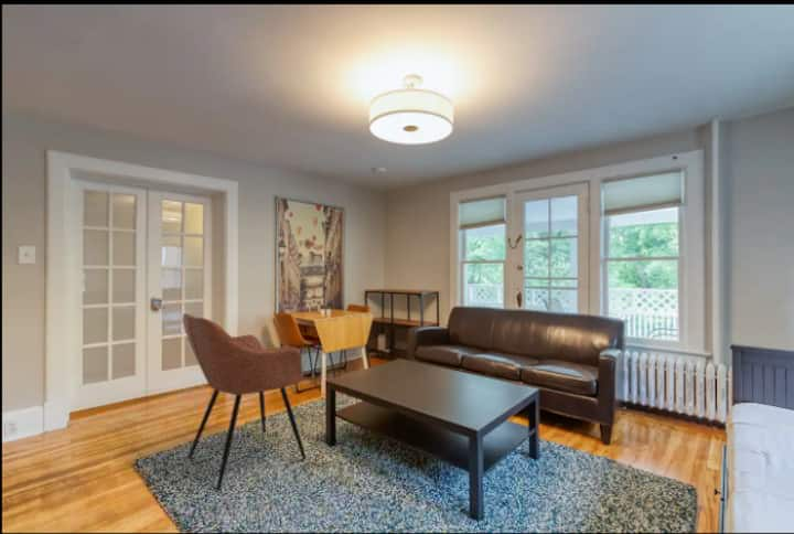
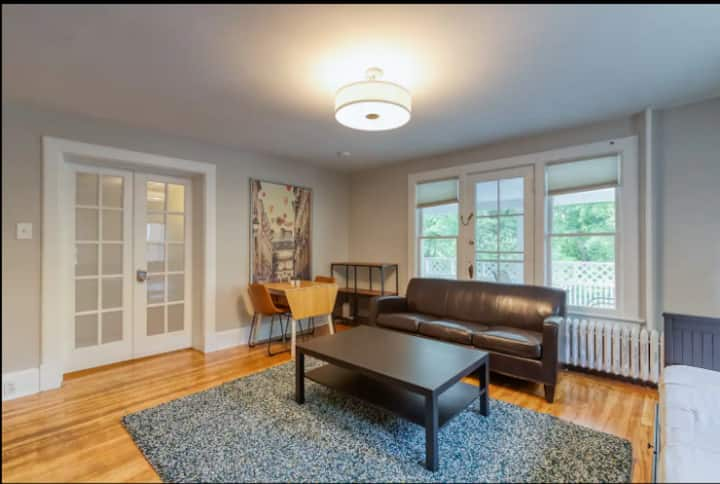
- armchair (243, 385)
